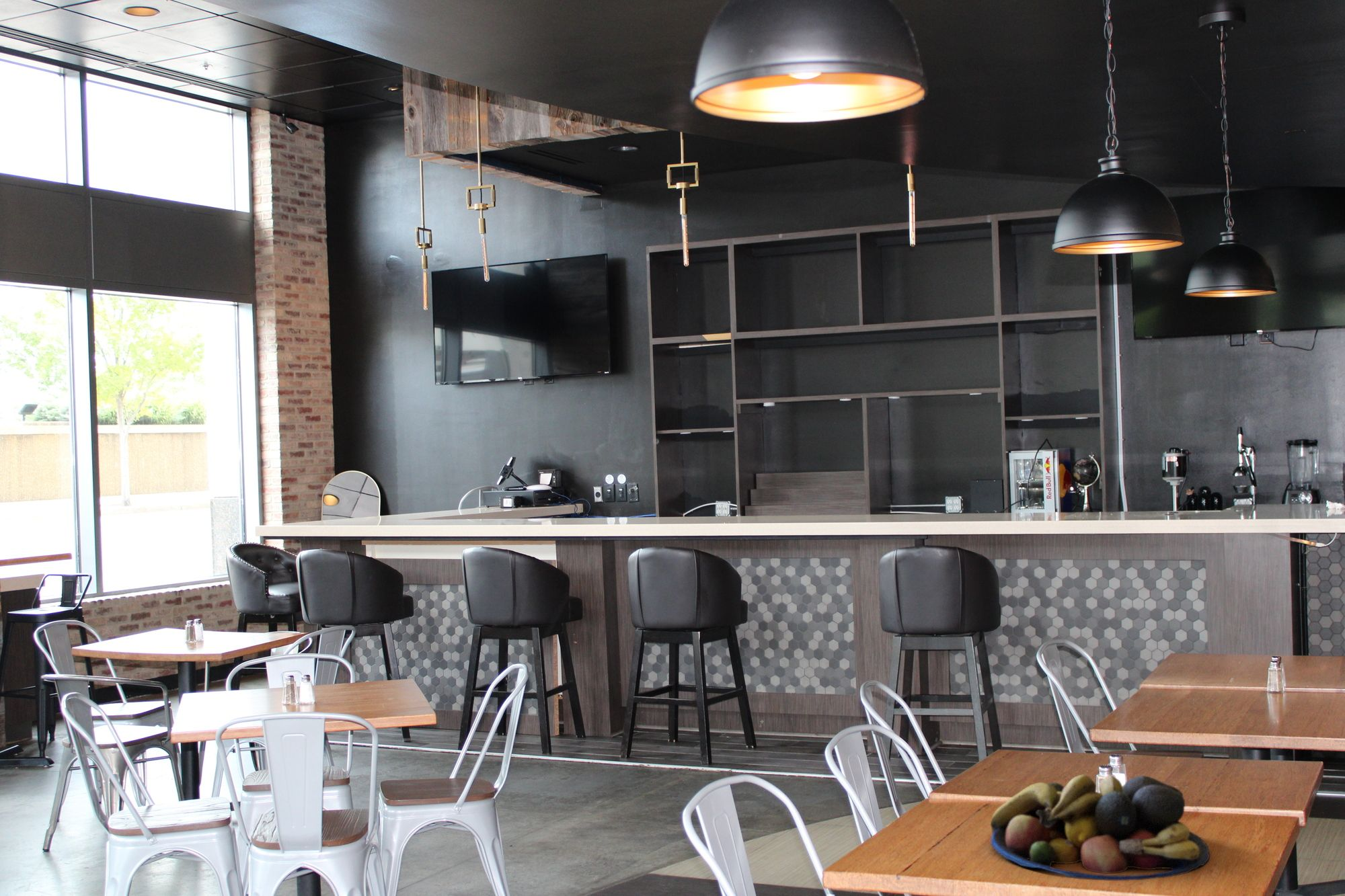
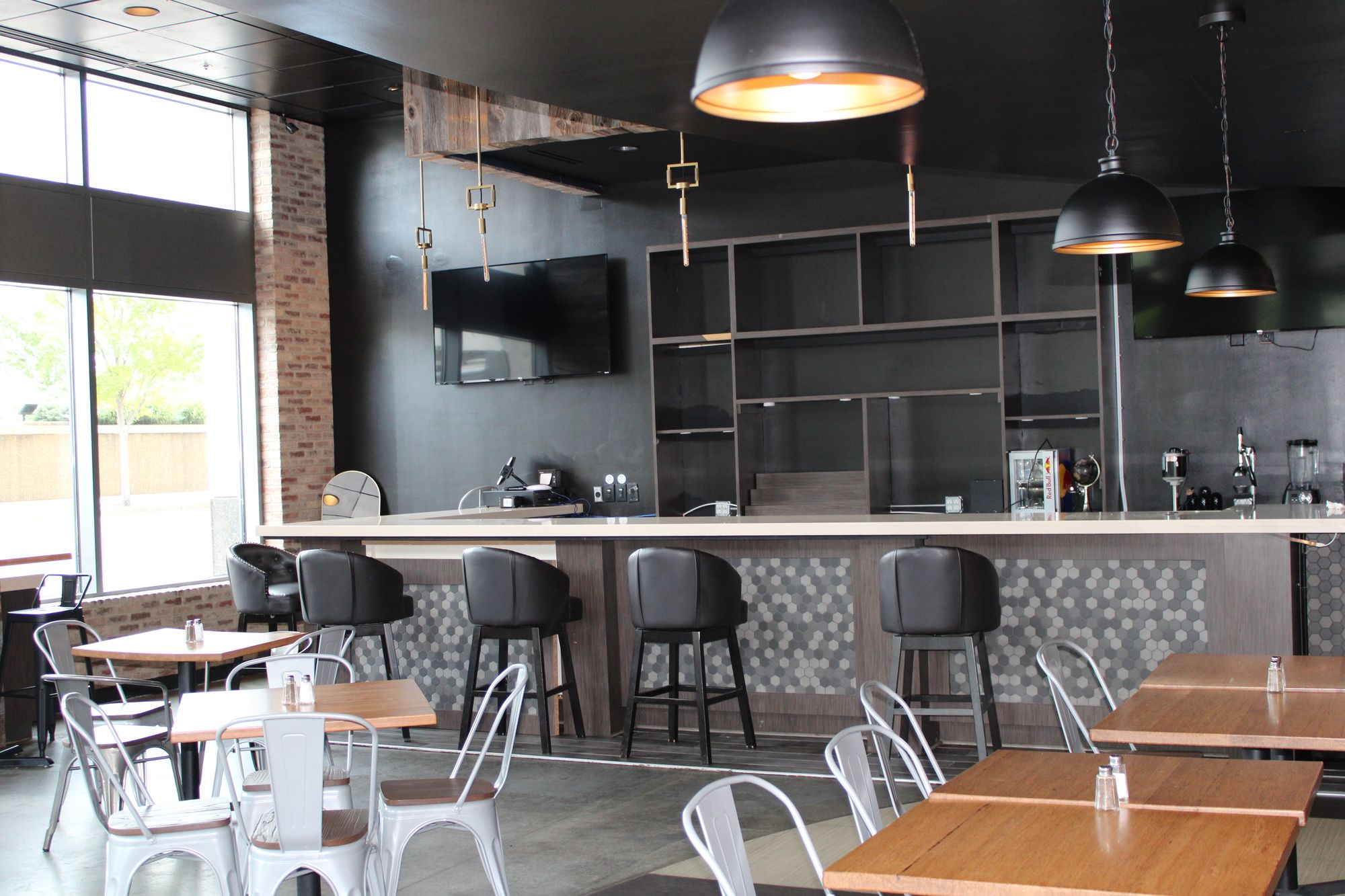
- fruit bowl (1094, 810)
